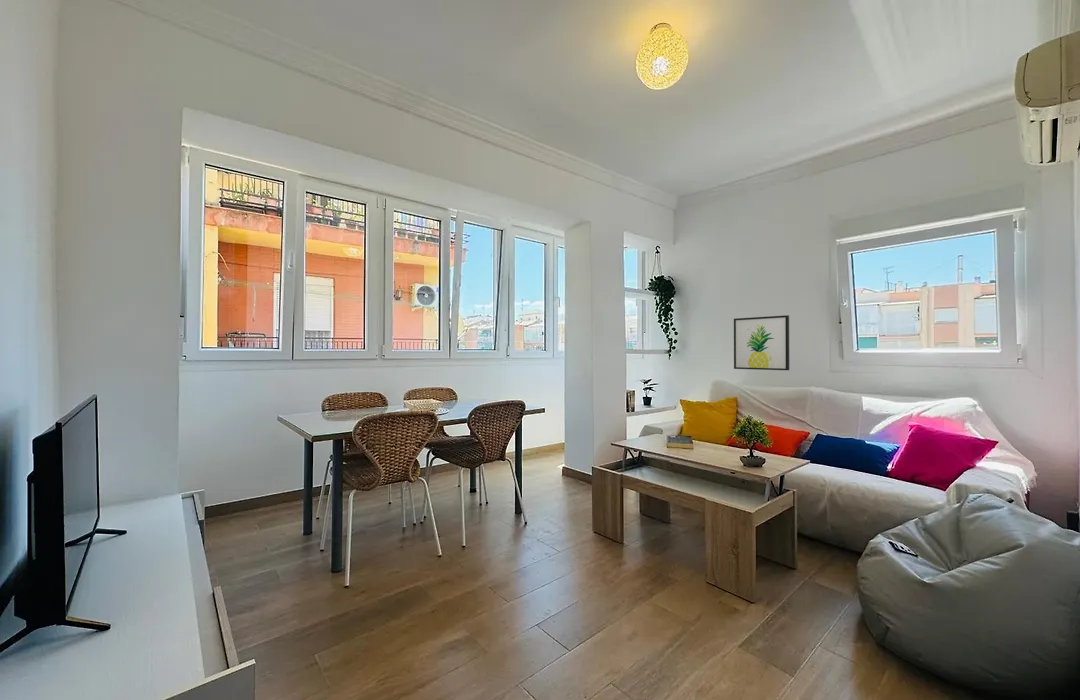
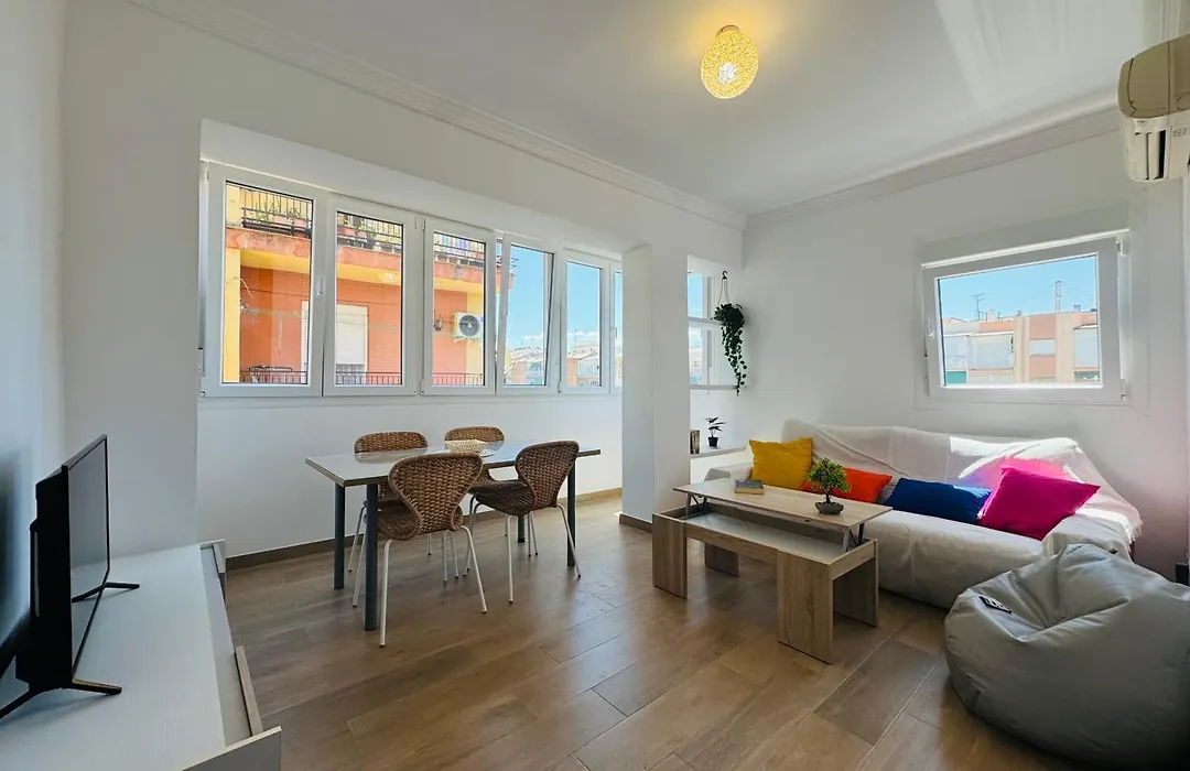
- wall art (760, 343)
